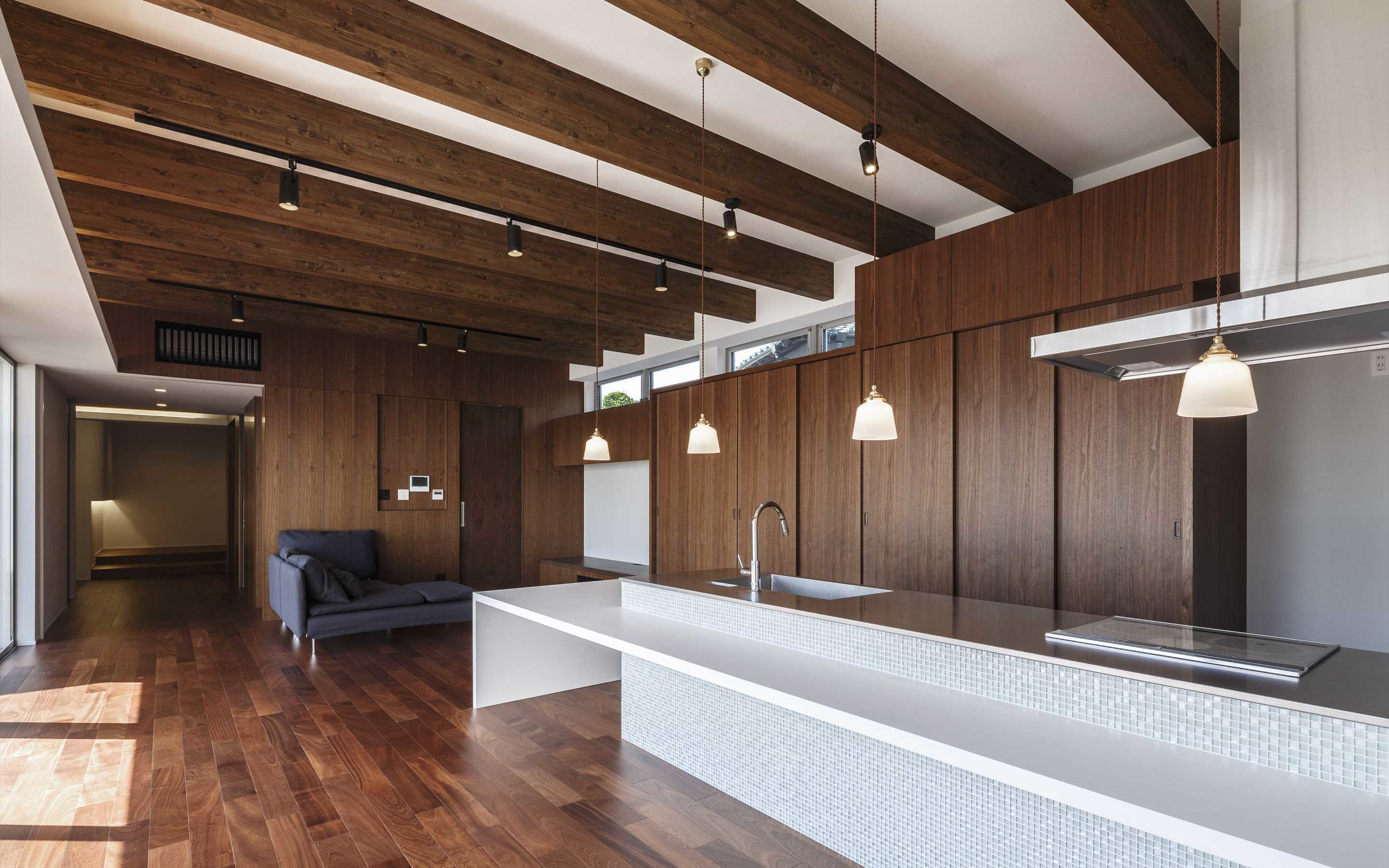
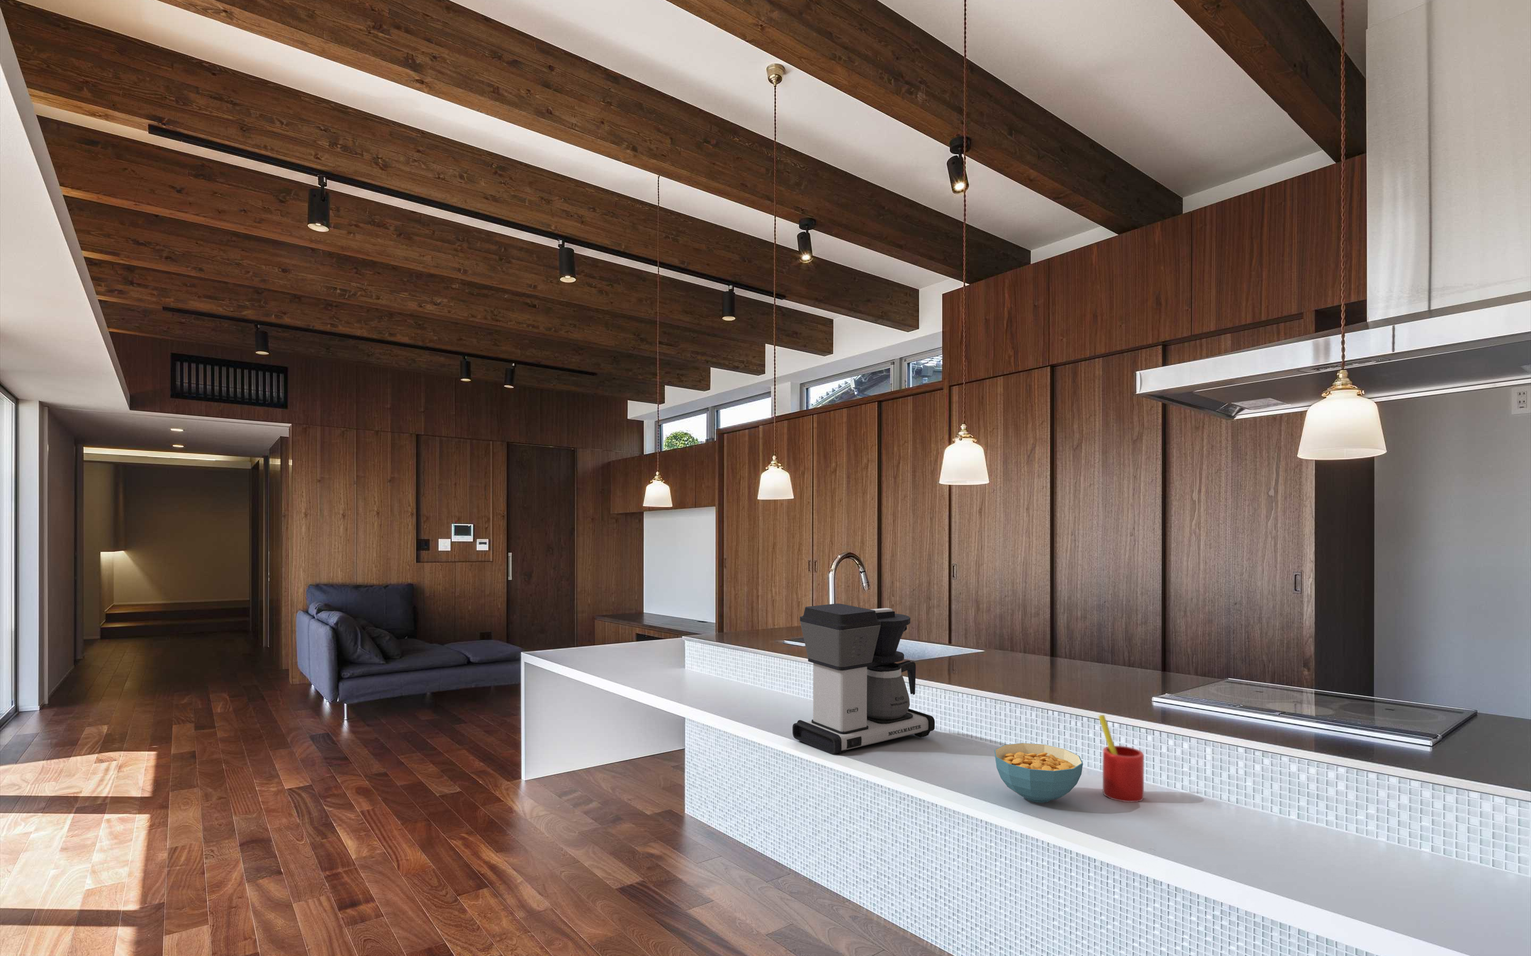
+ cereal bowl (1037, 776)
+ coffee maker (865, 672)
+ straw (1119, 757)
